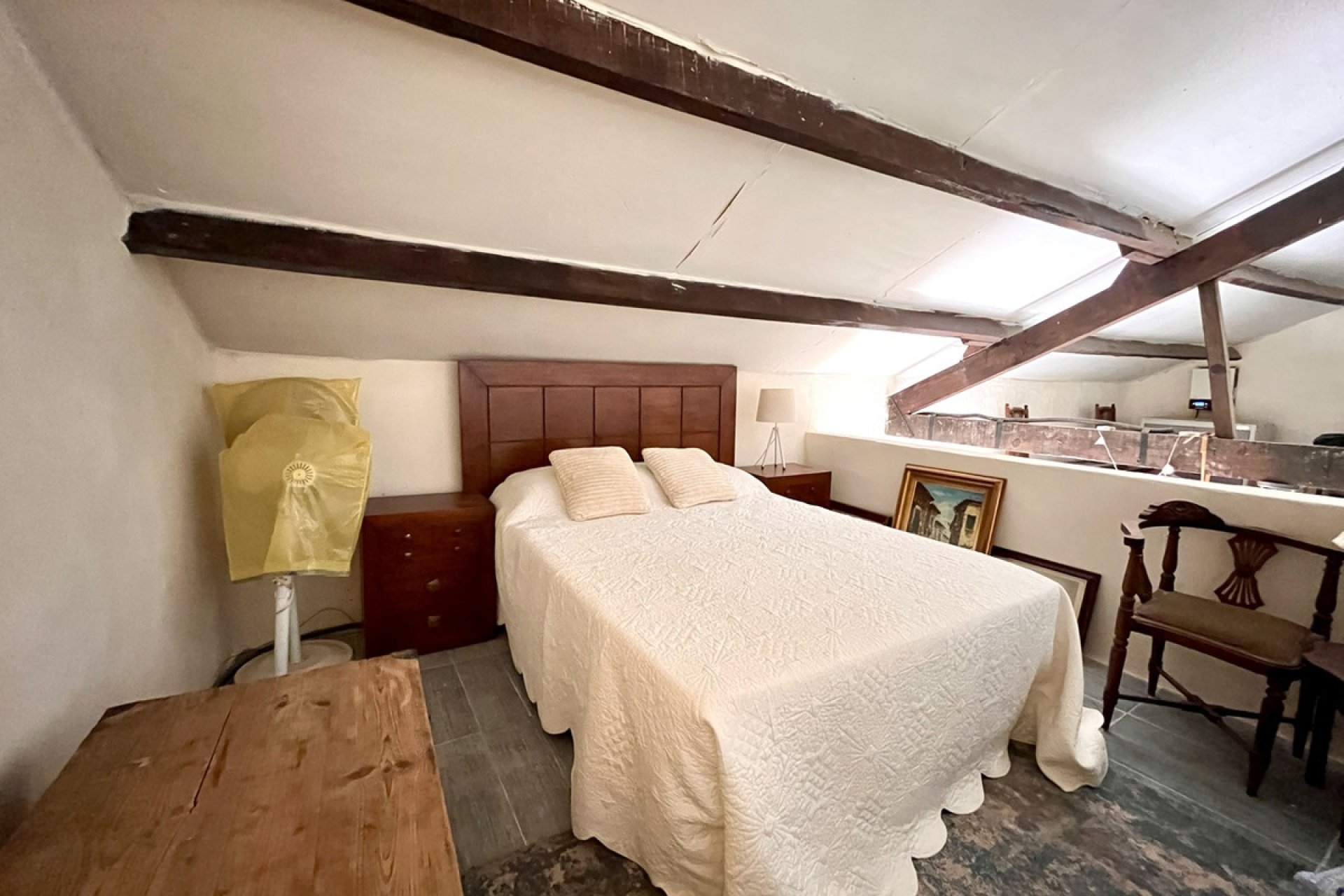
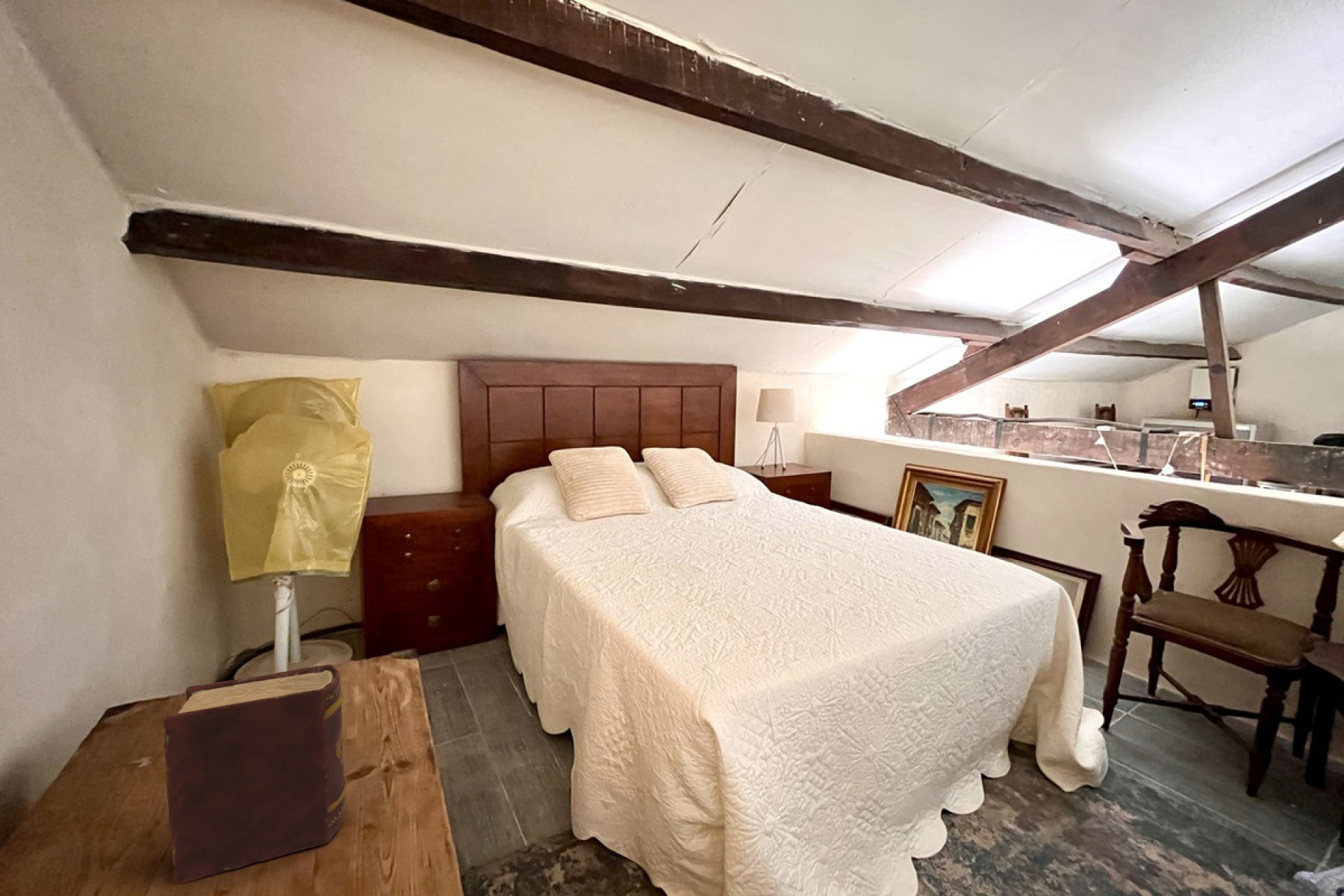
+ diary (267, 764)
